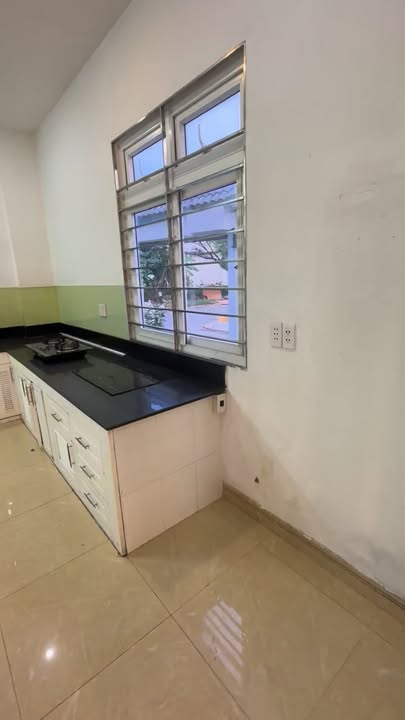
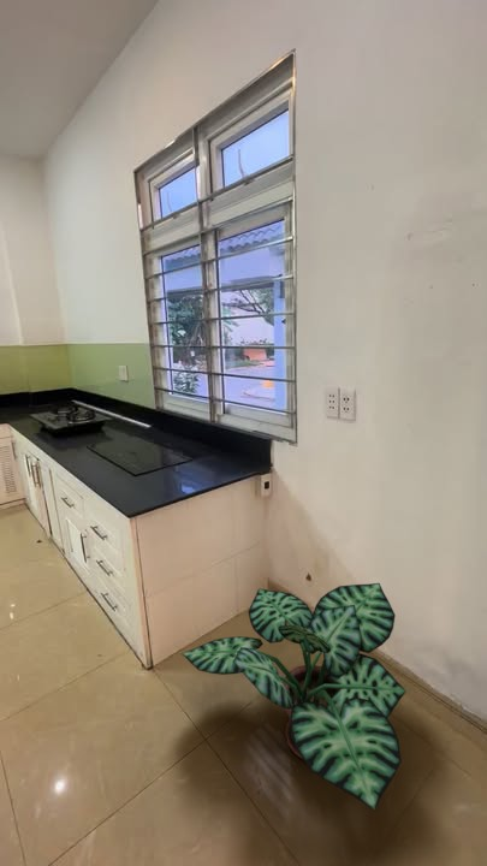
+ potted plant (322, 663)
